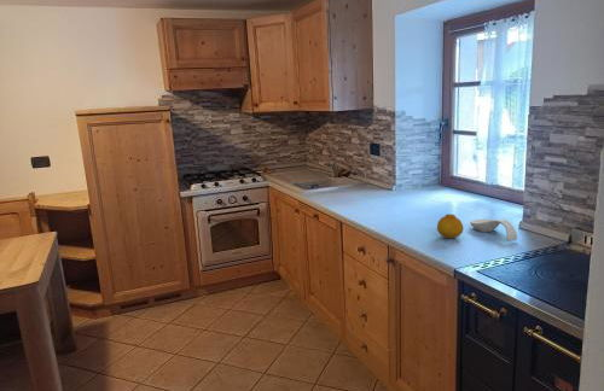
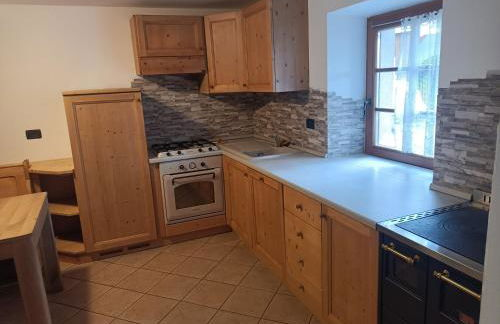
- fruit (449, 226)
- spoon rest (493, 224)
